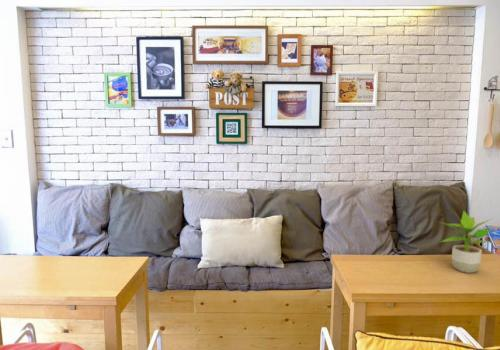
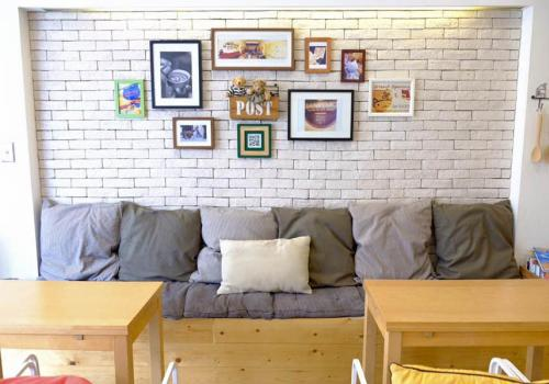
- potted plant (462, 239)
